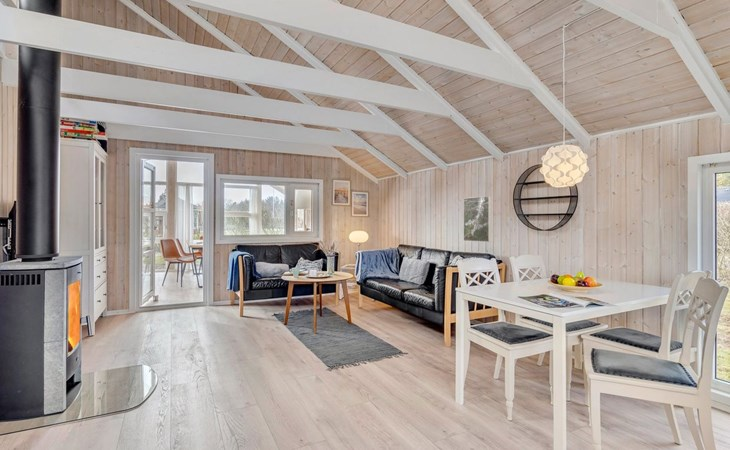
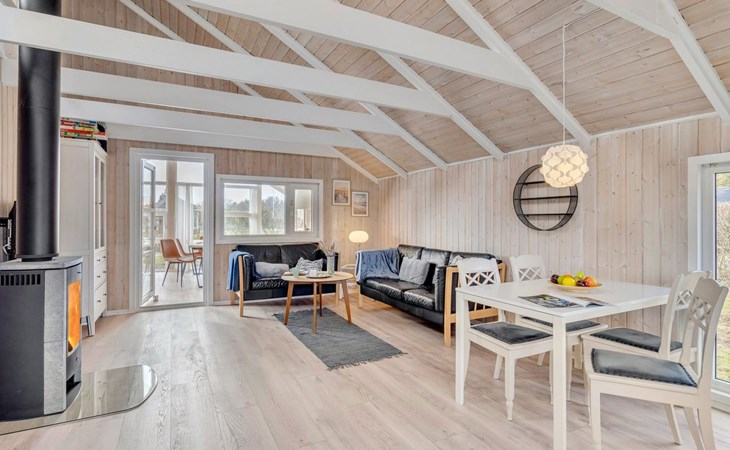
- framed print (476, 219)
